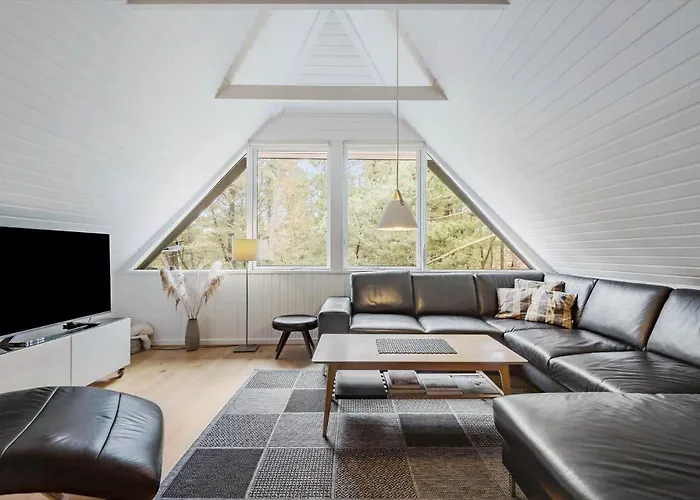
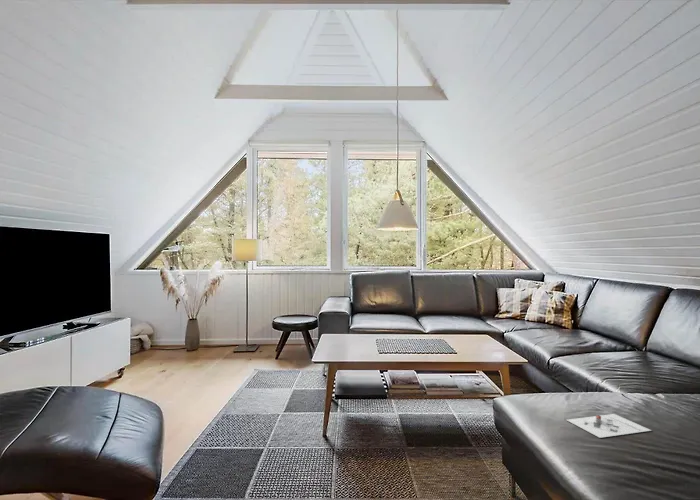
+ architectural model (607, 422)
